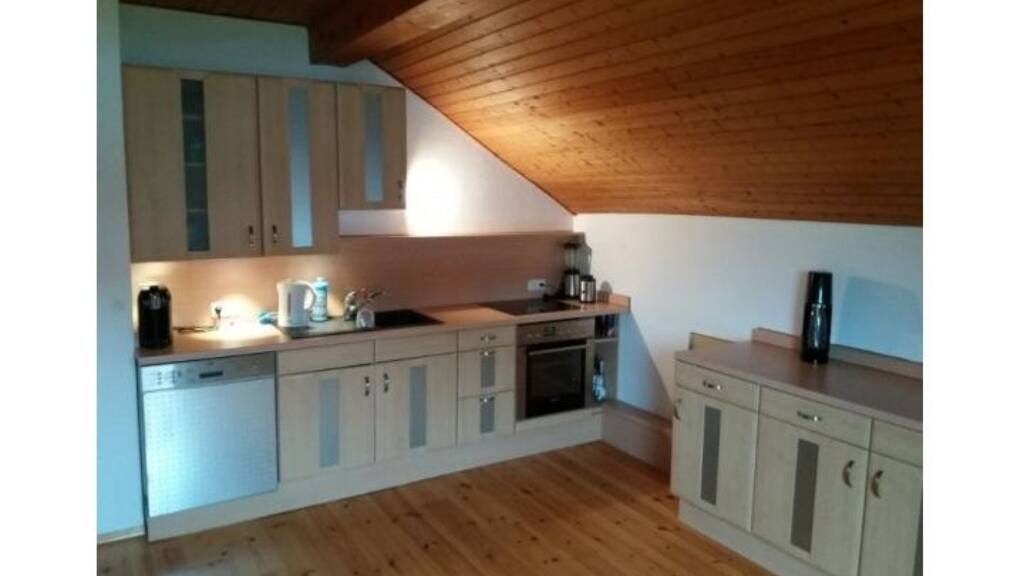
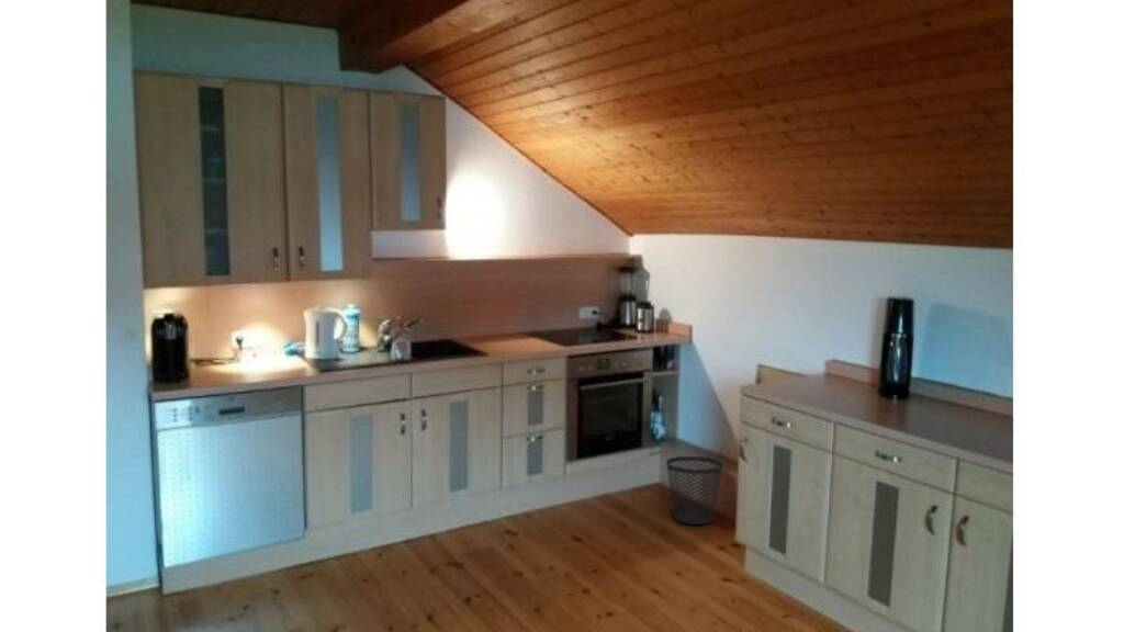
+ wastebasket (694, 492)
